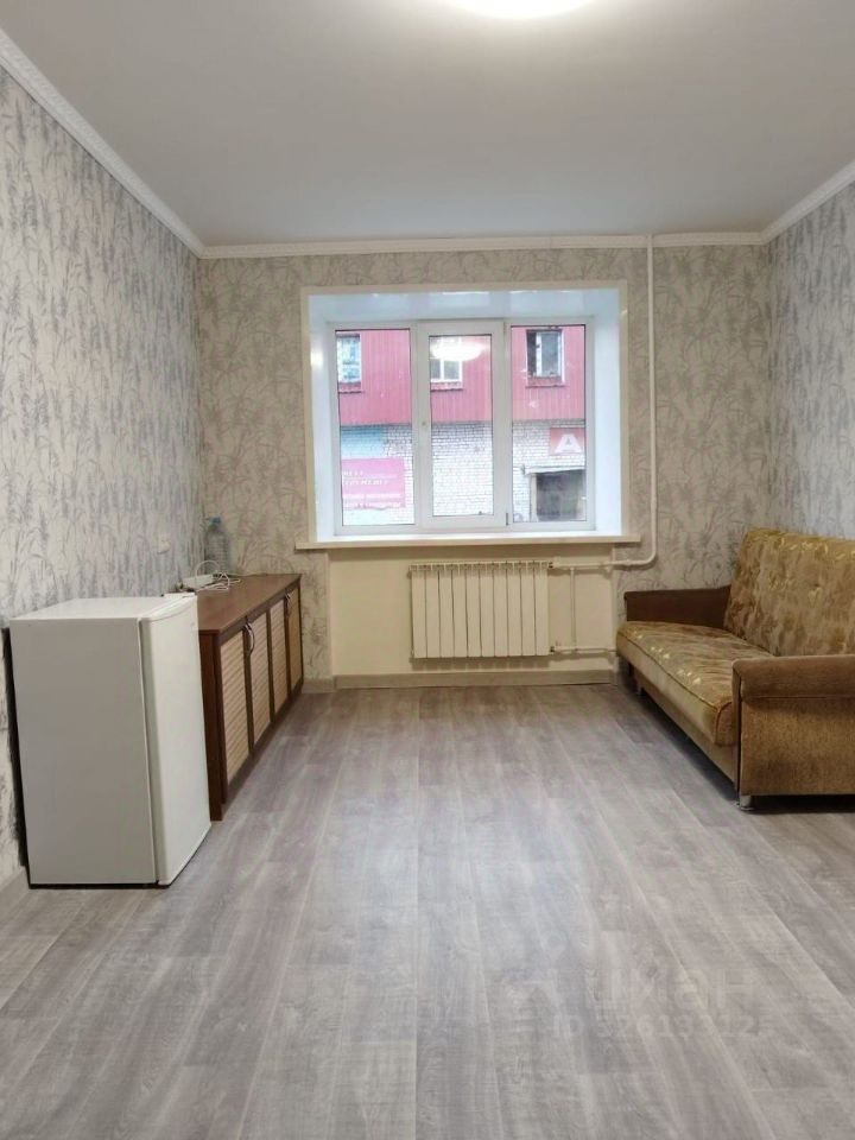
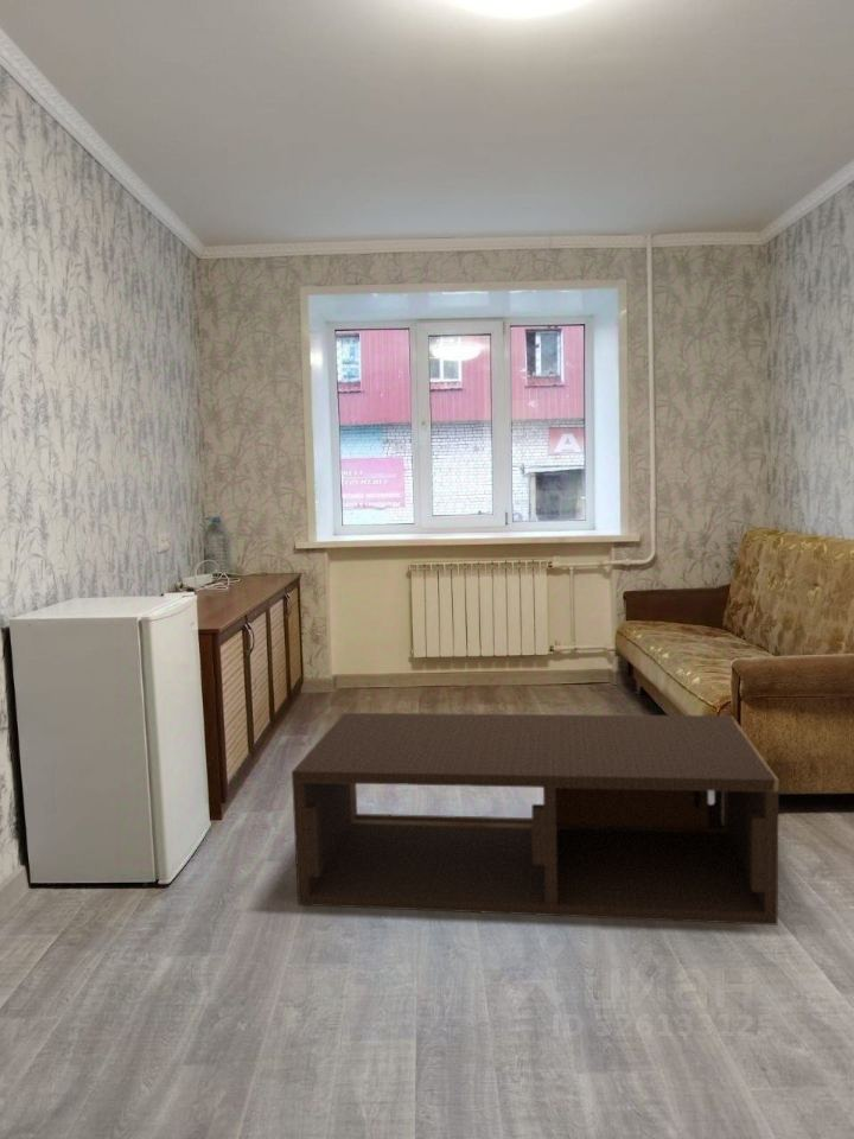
+ coffee table (531, 806)
